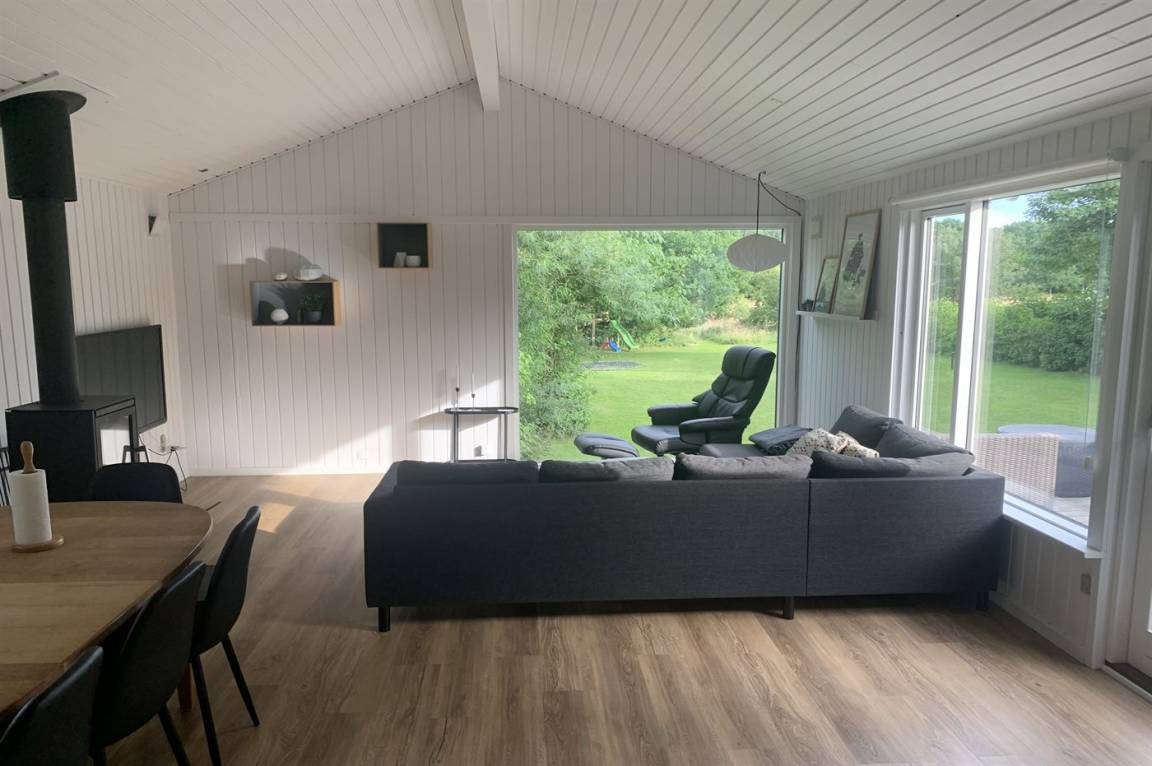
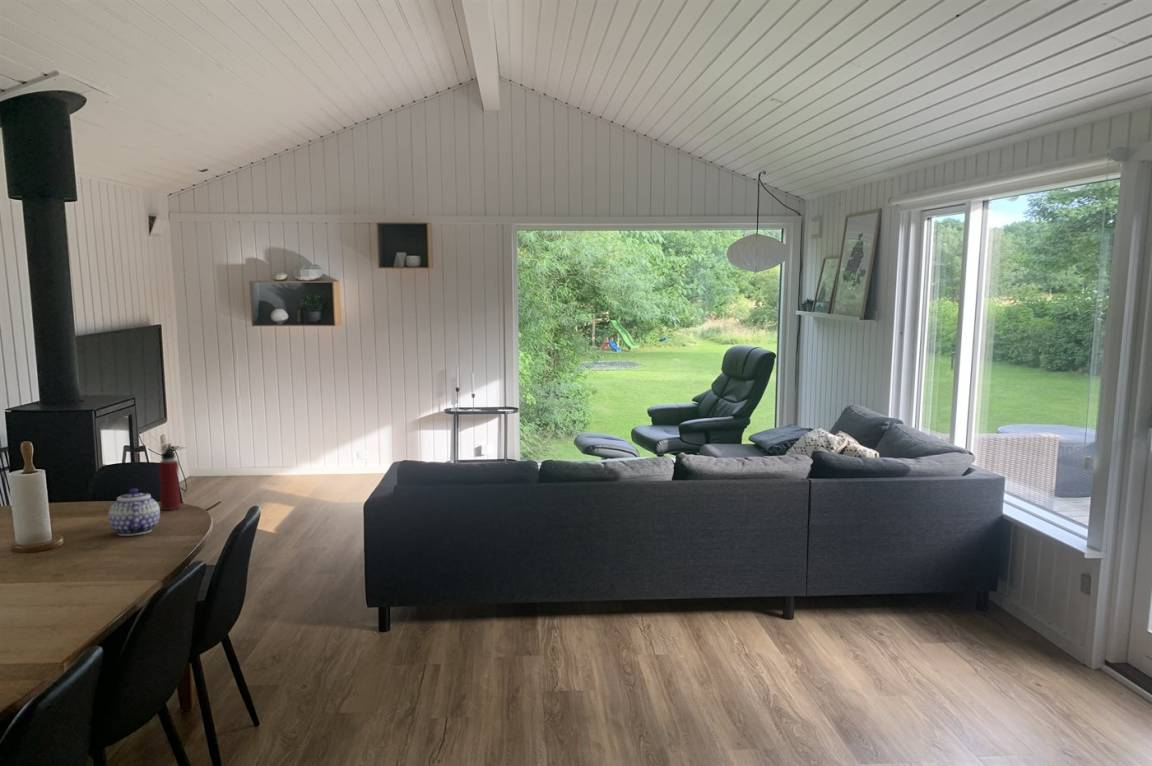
+ teapot (134, 510)
+ water bottle (169, 476)
